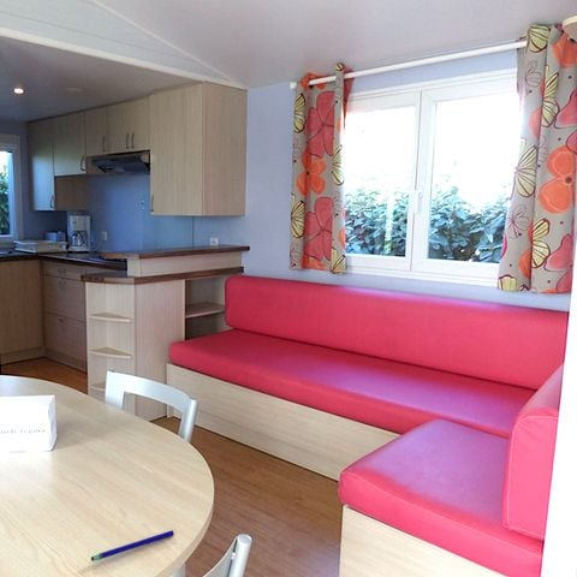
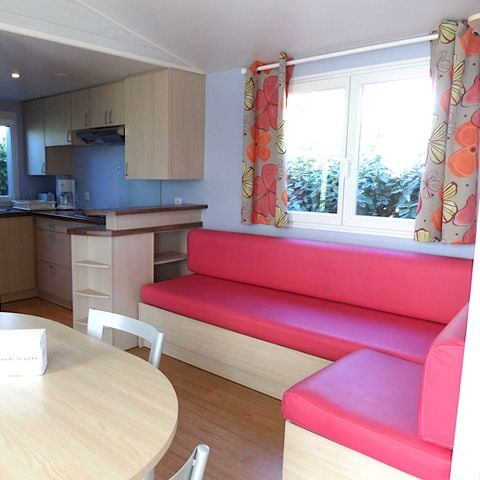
- pen (133, 545)
